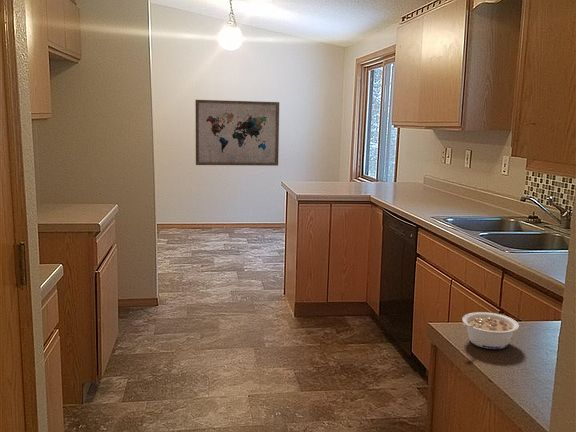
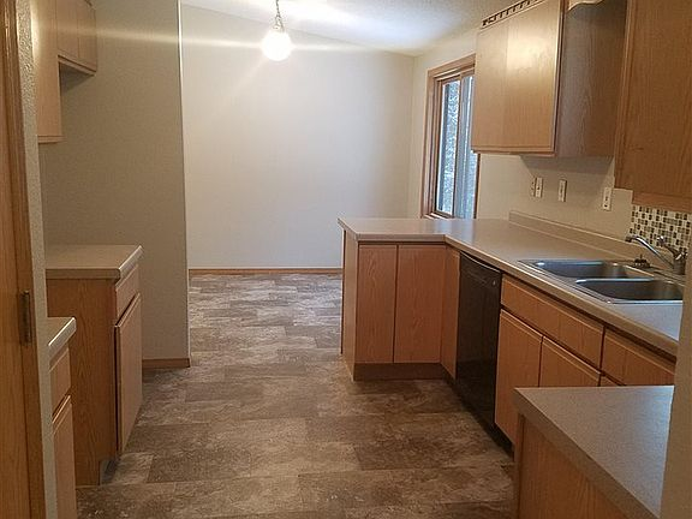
- wall art (237, 133)
- legume (489, 330)
